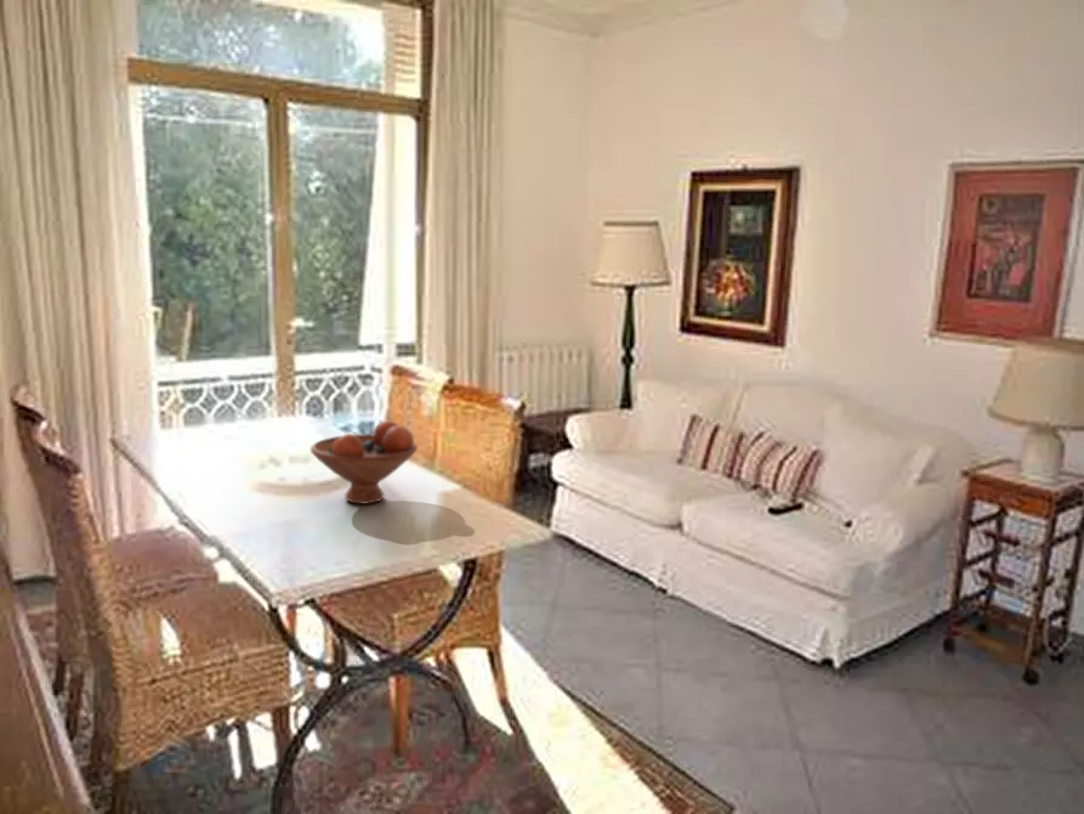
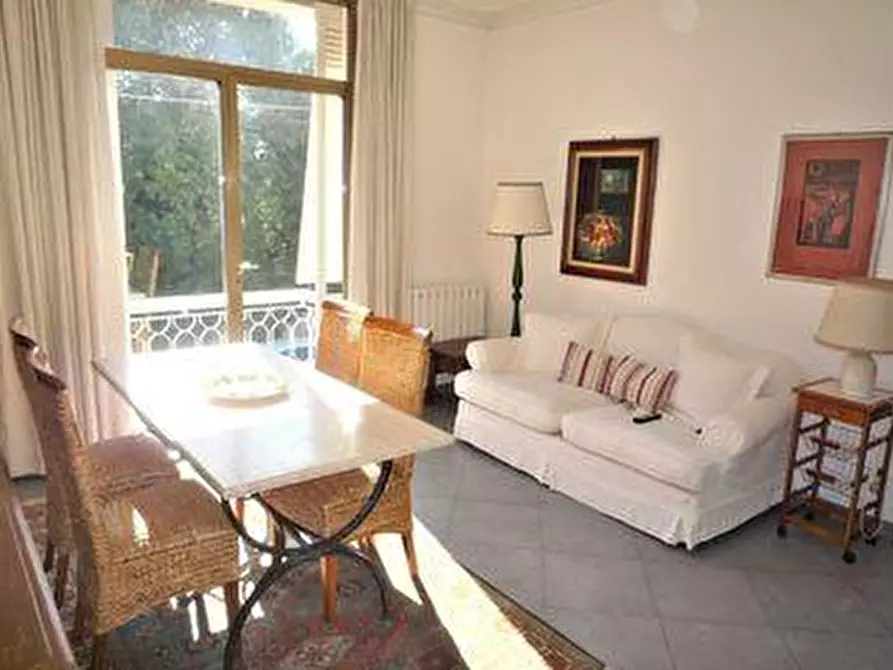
- fruit bowl (364, 462)
